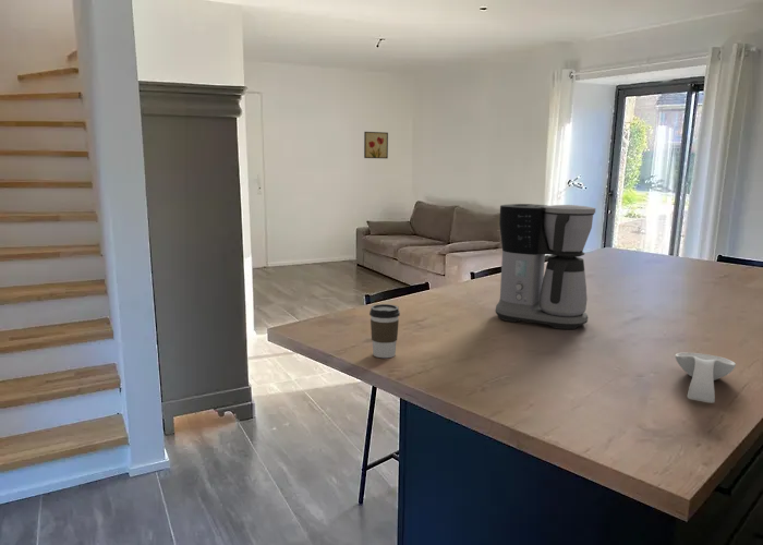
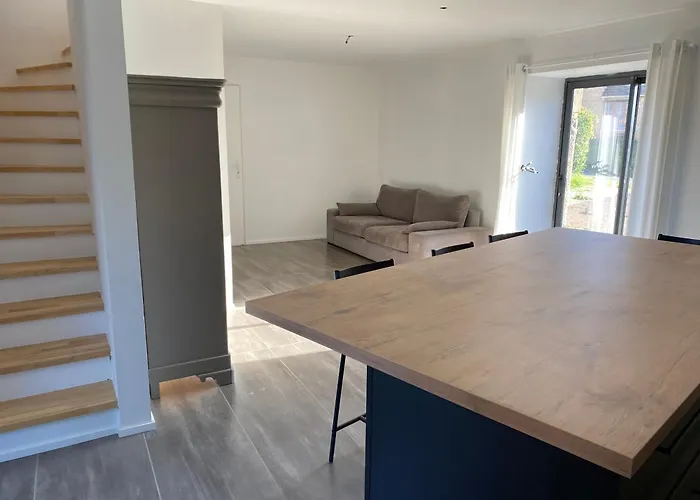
- wall art (375, 145)
- spoon rest (704, 367)
- coffee cup (384, 330)
- coffee maker (541, 264)
